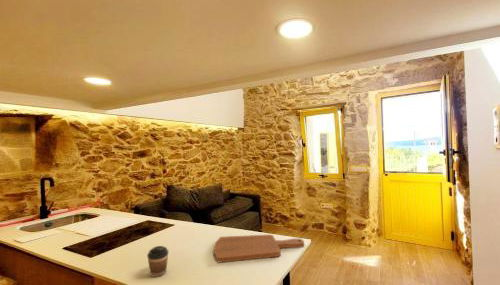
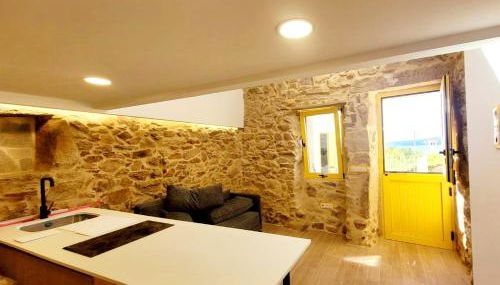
- cutting board (252, 246)
- coffee cup (158, 259)
